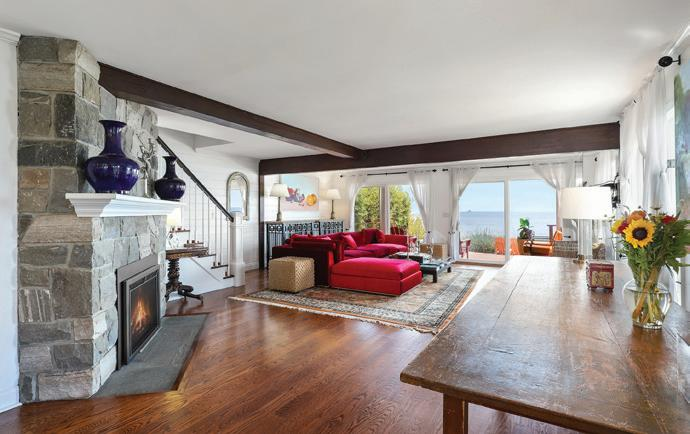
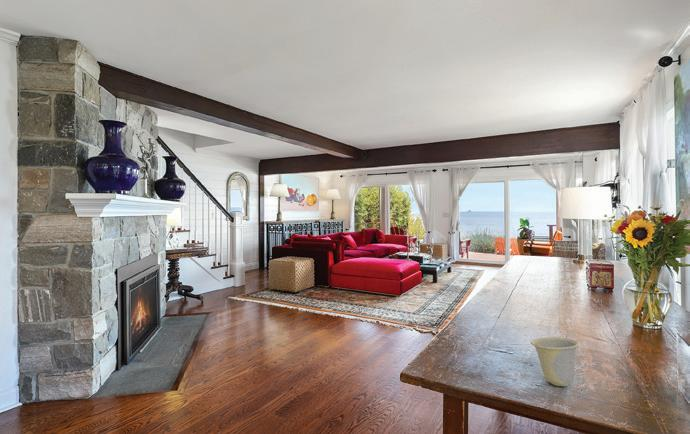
+ cup (554, 360)
